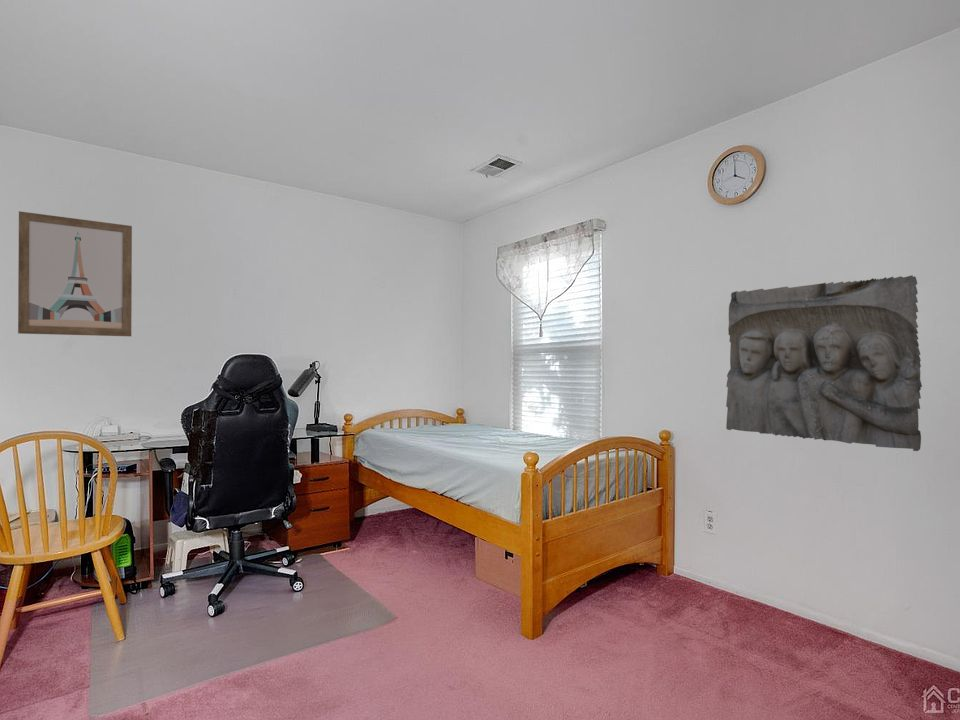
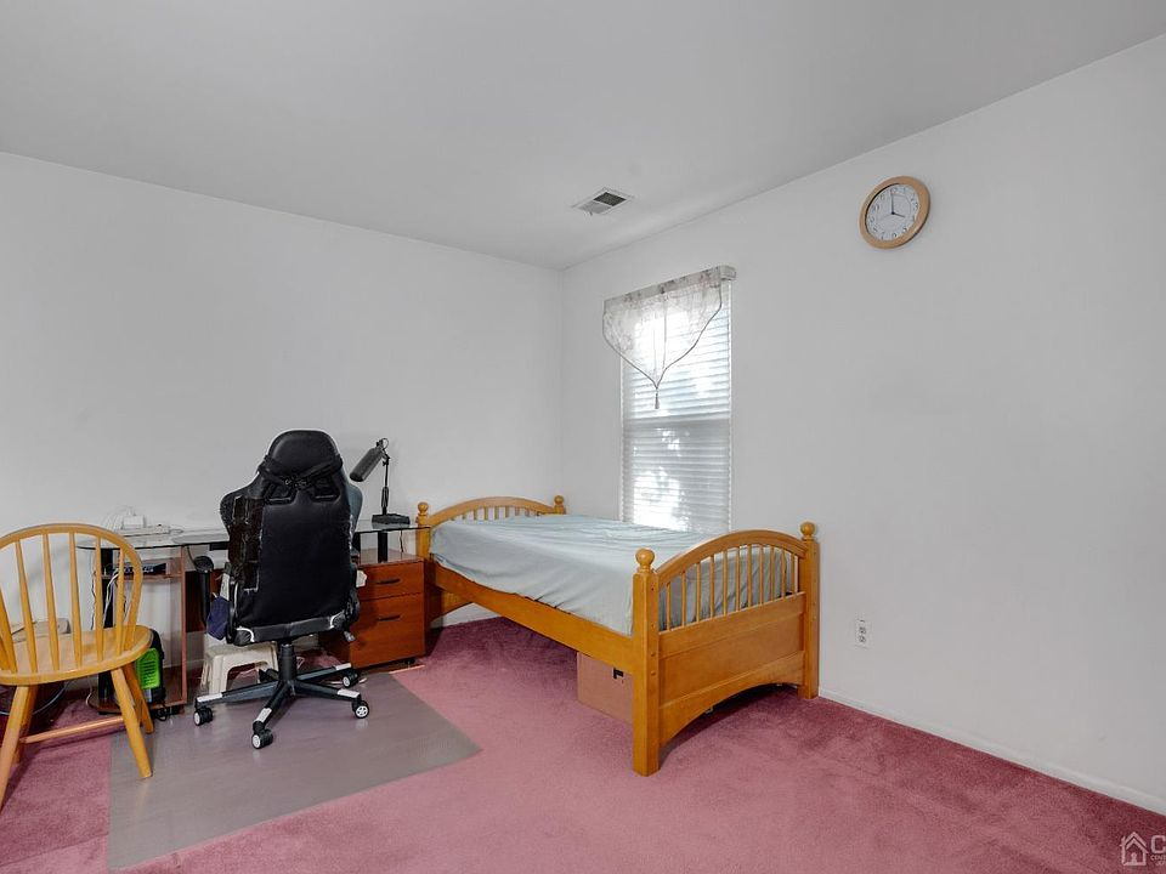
- relief sculpture (813, 361)
- wall art (77, 277)
